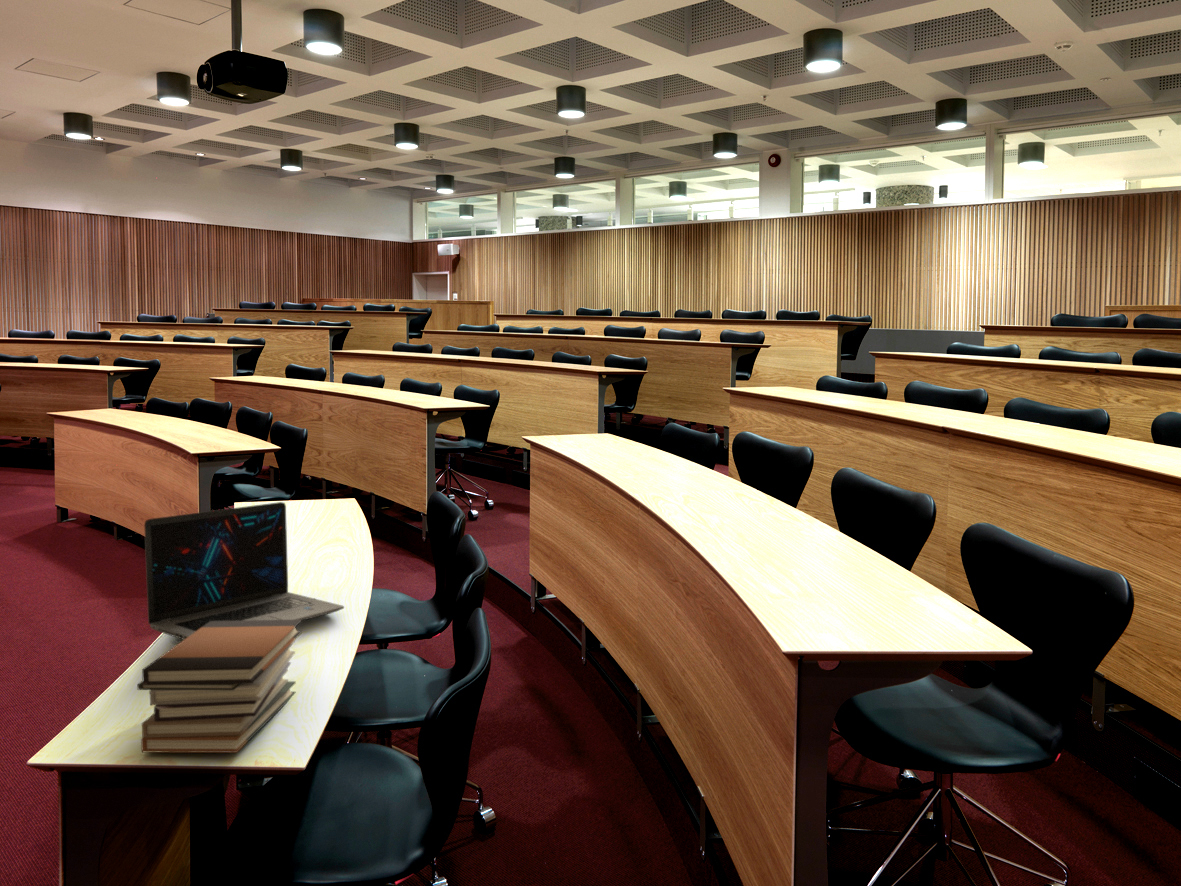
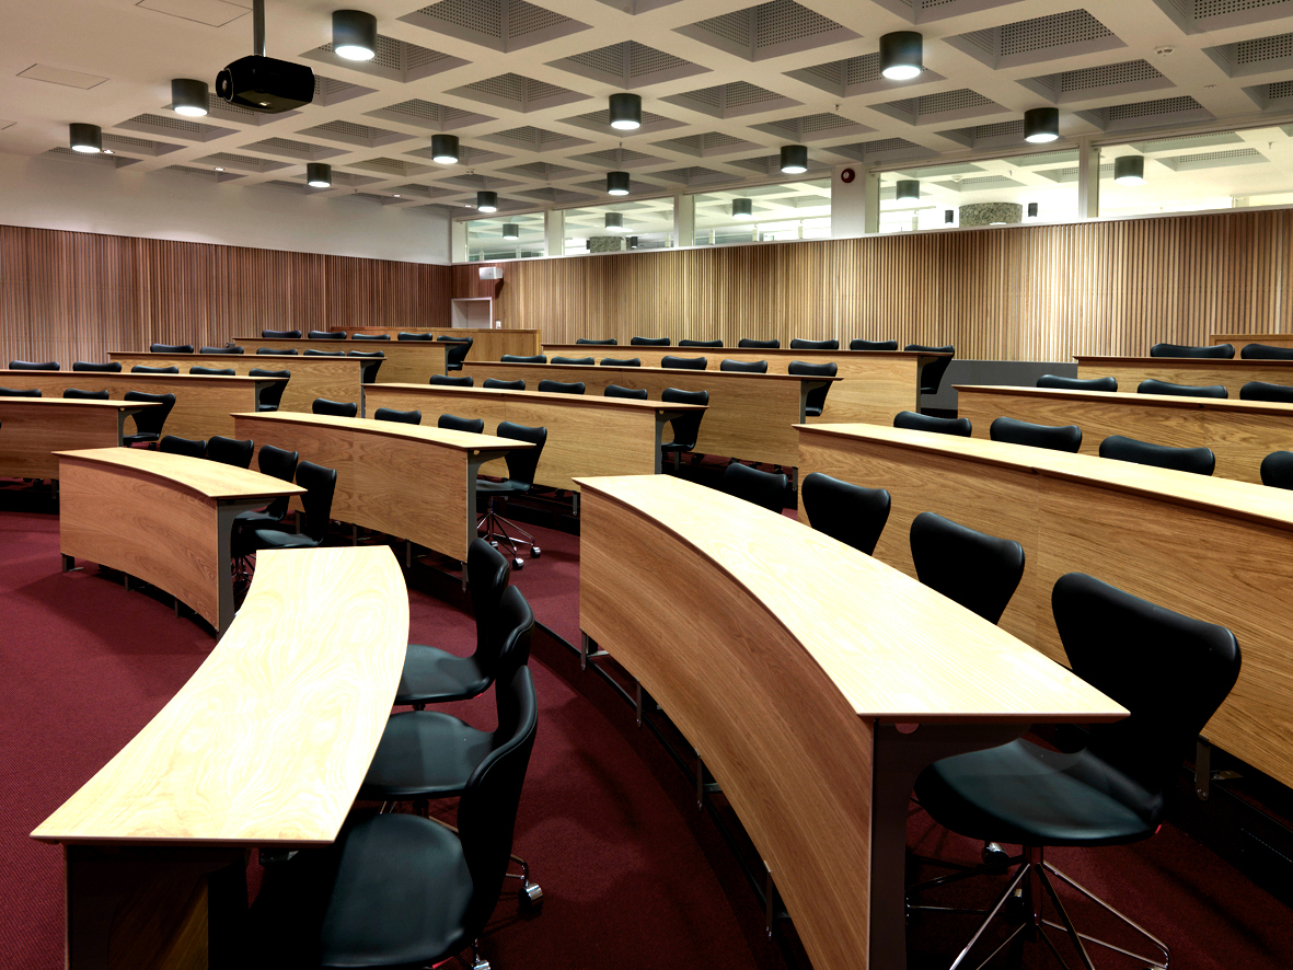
- laptop (248, 568)
- book stack (228, 680)
